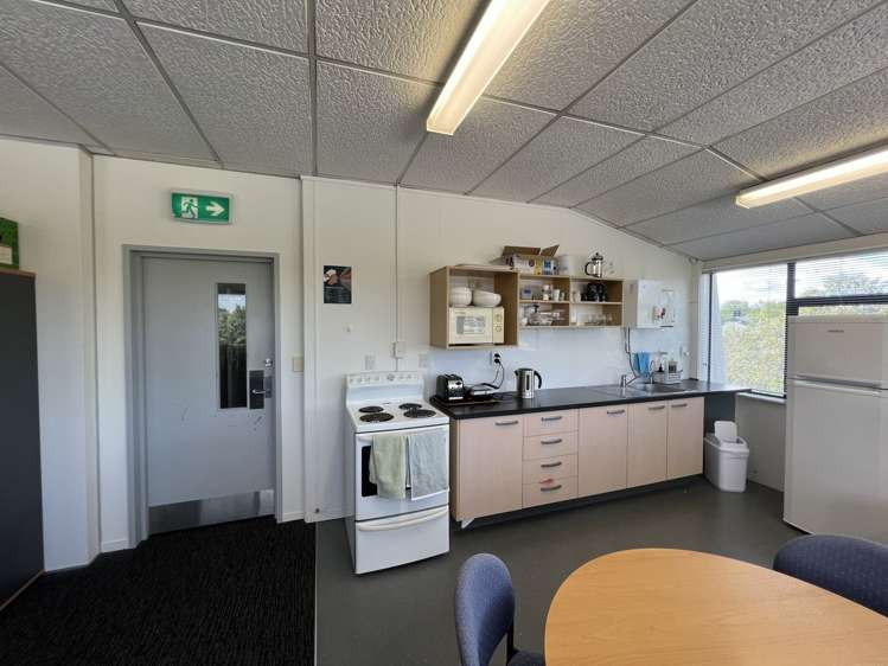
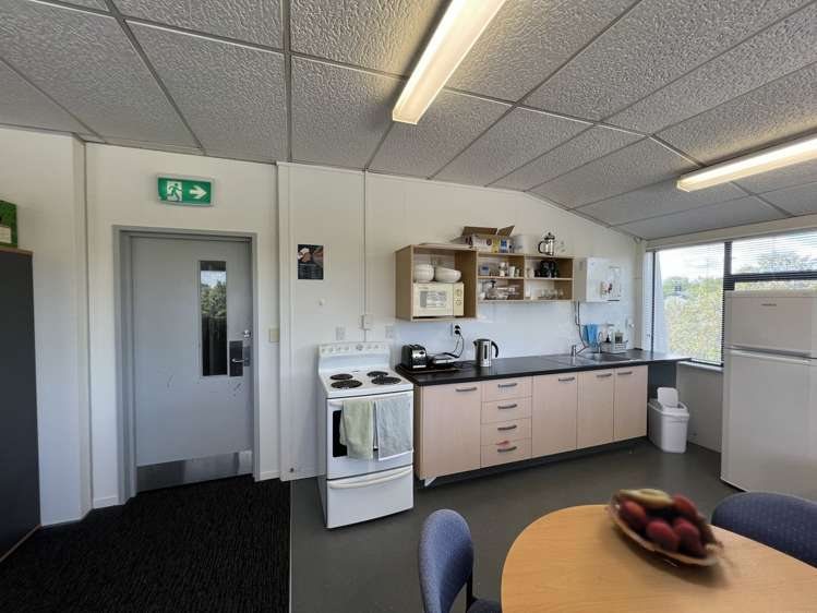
+ fruit basket (659, 518)
